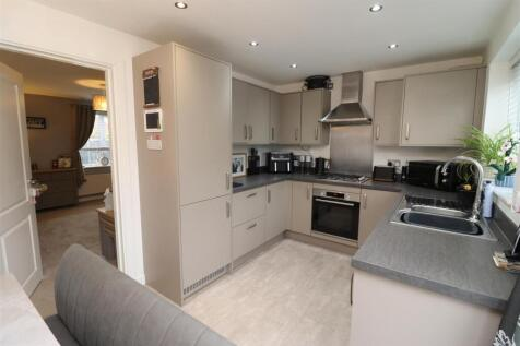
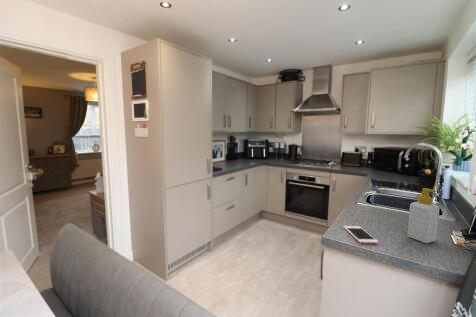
+ cell phone (359, 234)
+ soap bottle (423, 214)
